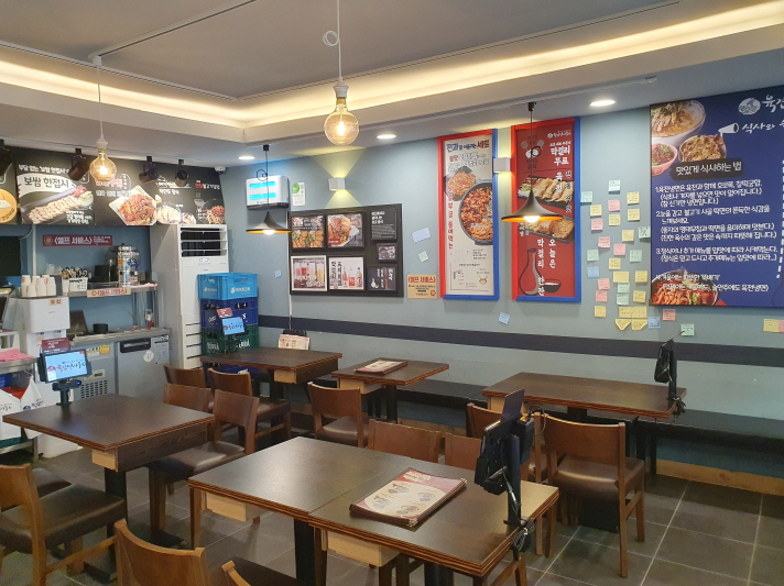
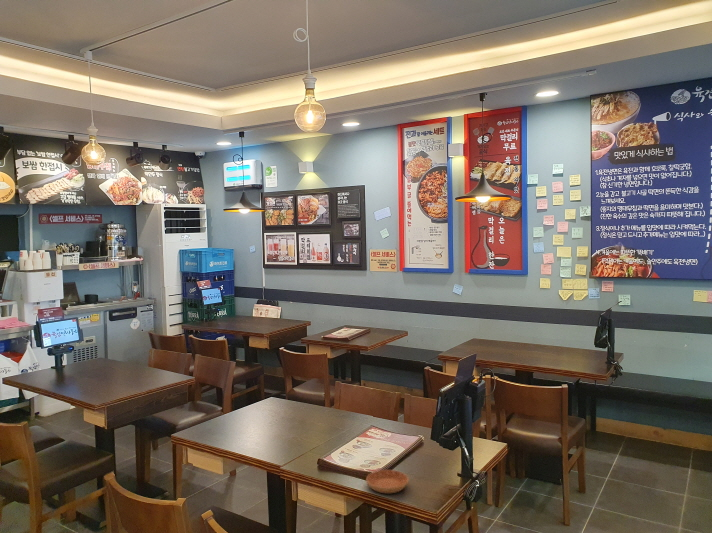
+ saucer (387, 482)
